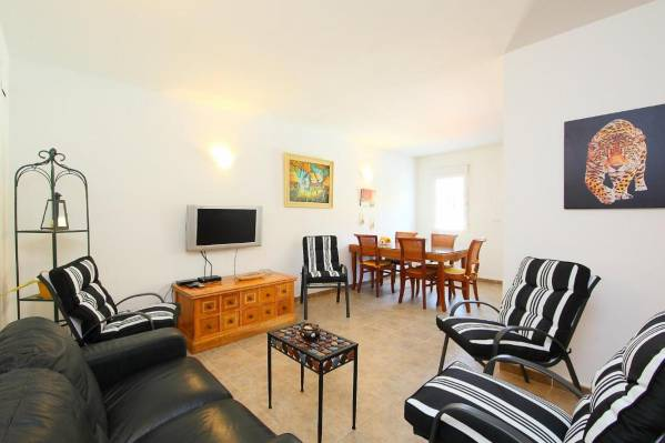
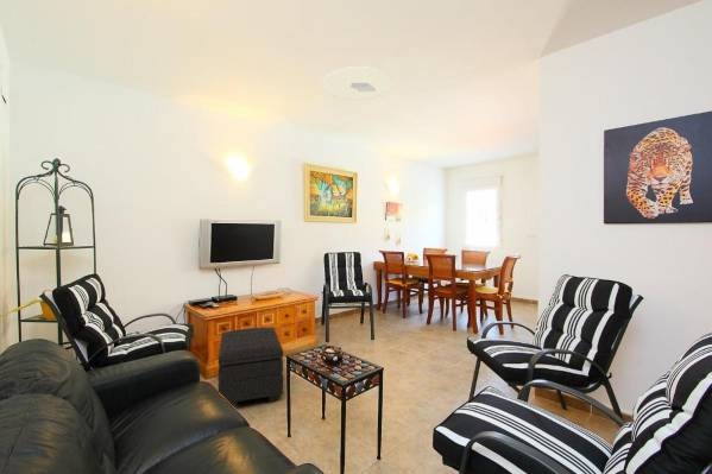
+ ceiling light (358, 81)
+ footstool (250, 362)
